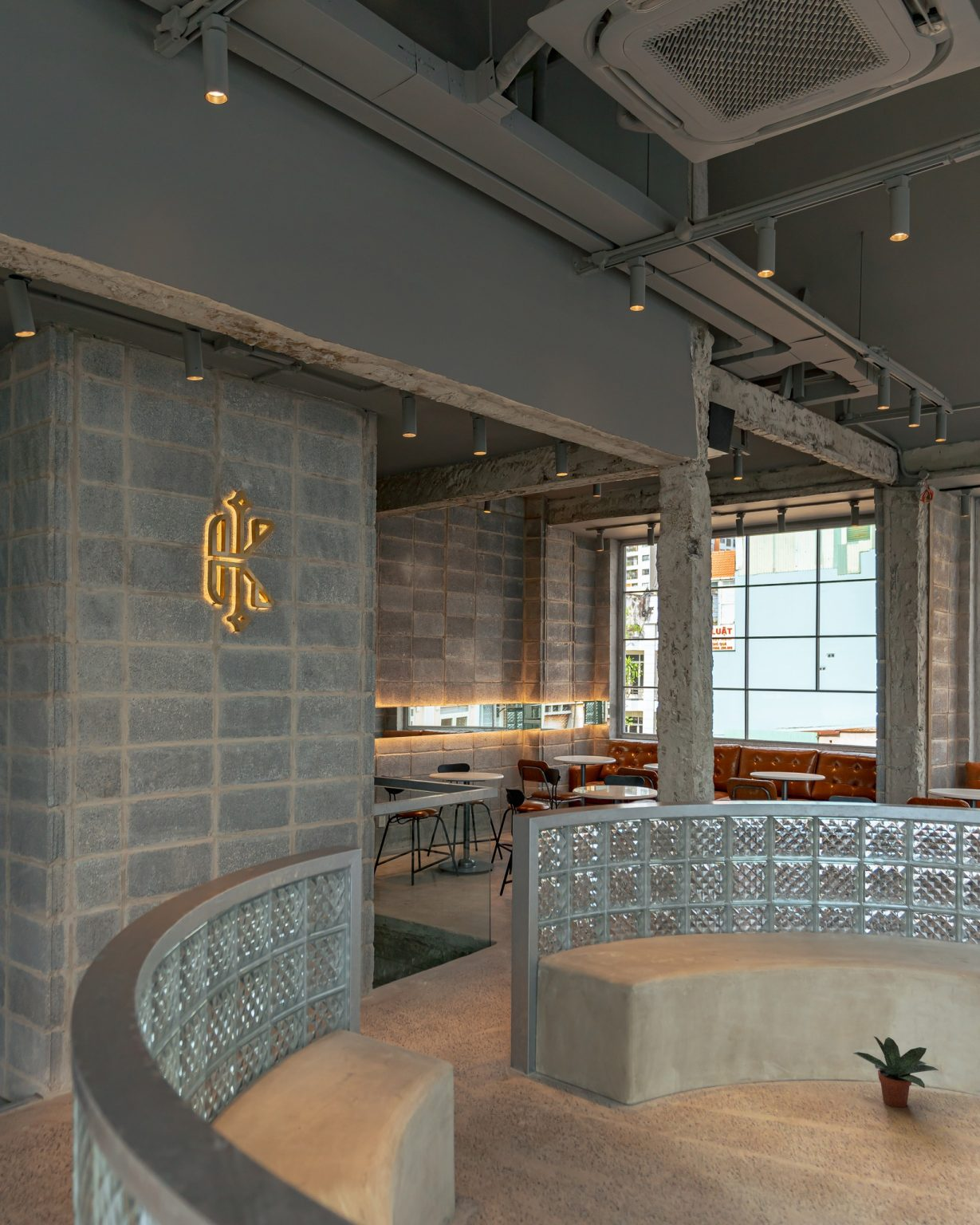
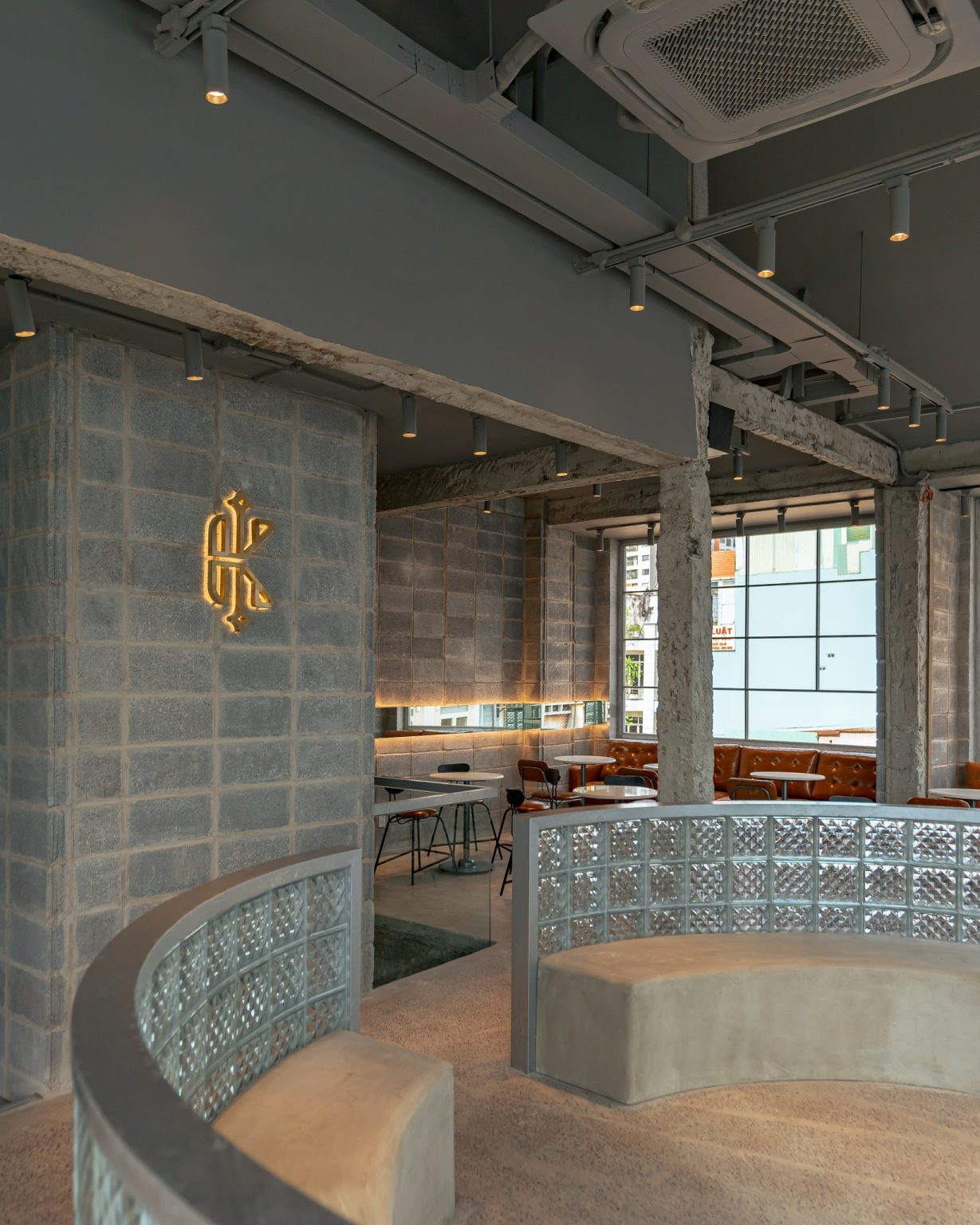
- potted plant (895, 1070)
